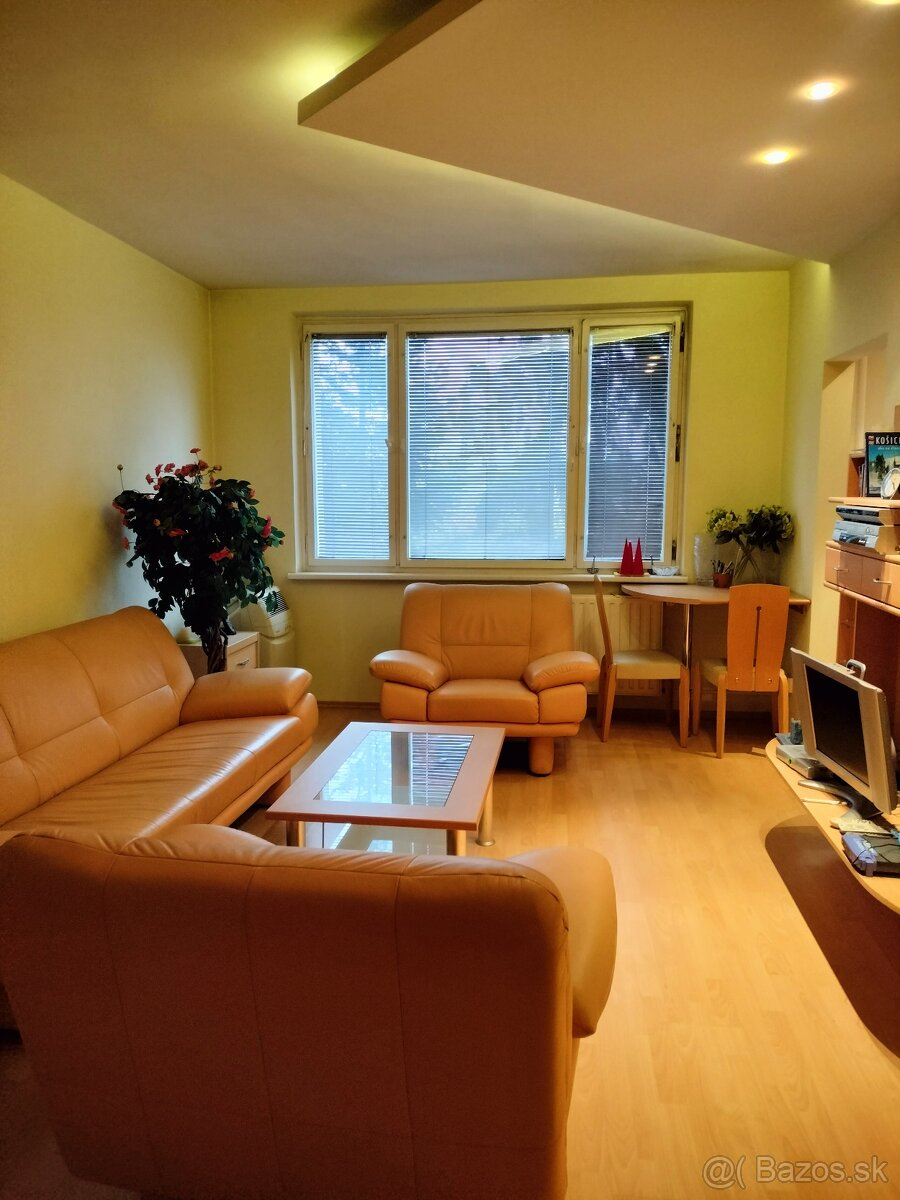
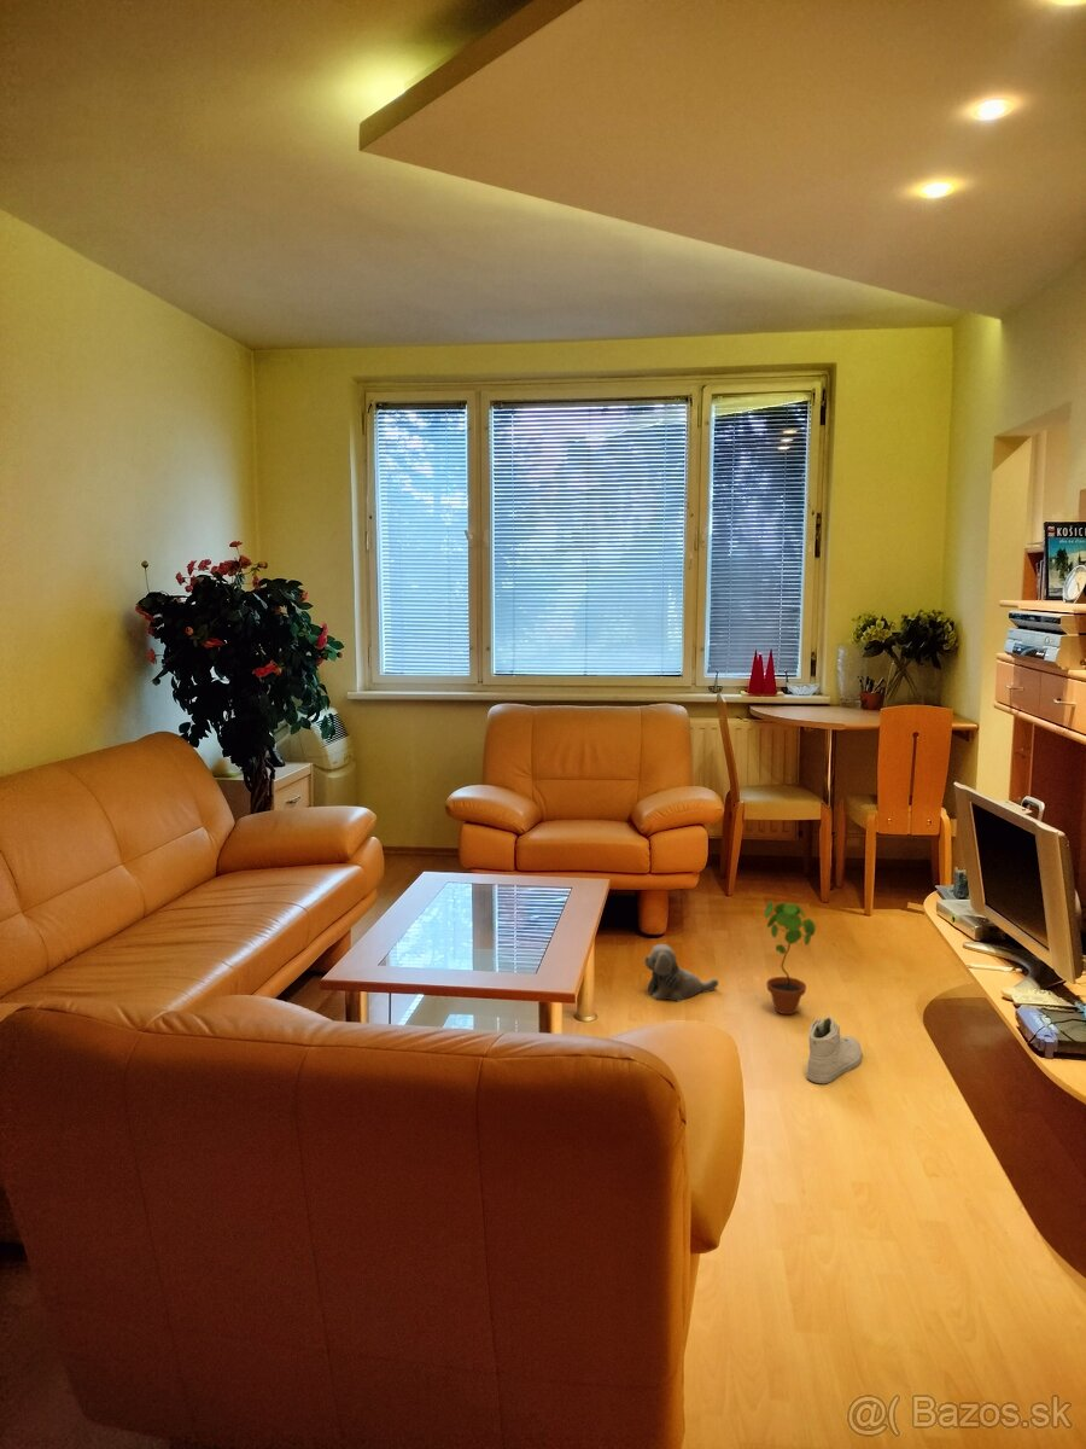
+ sneaker (836, 1041)
+ plush toy (681, 970)
+ potted plant (786, 954)
